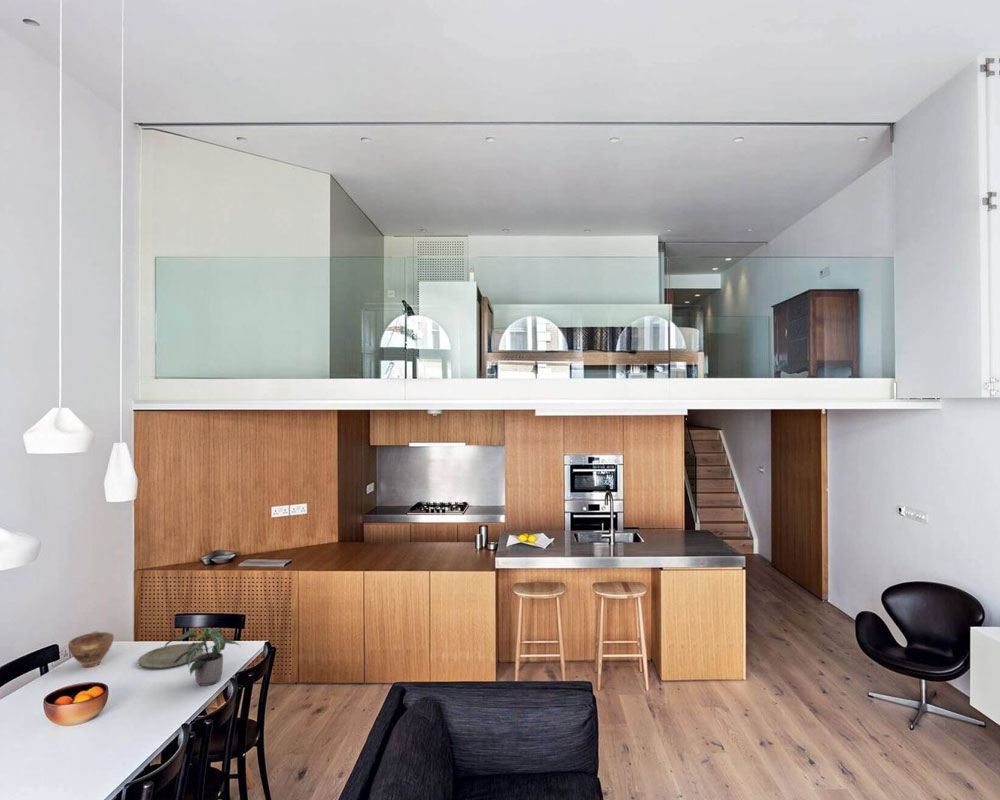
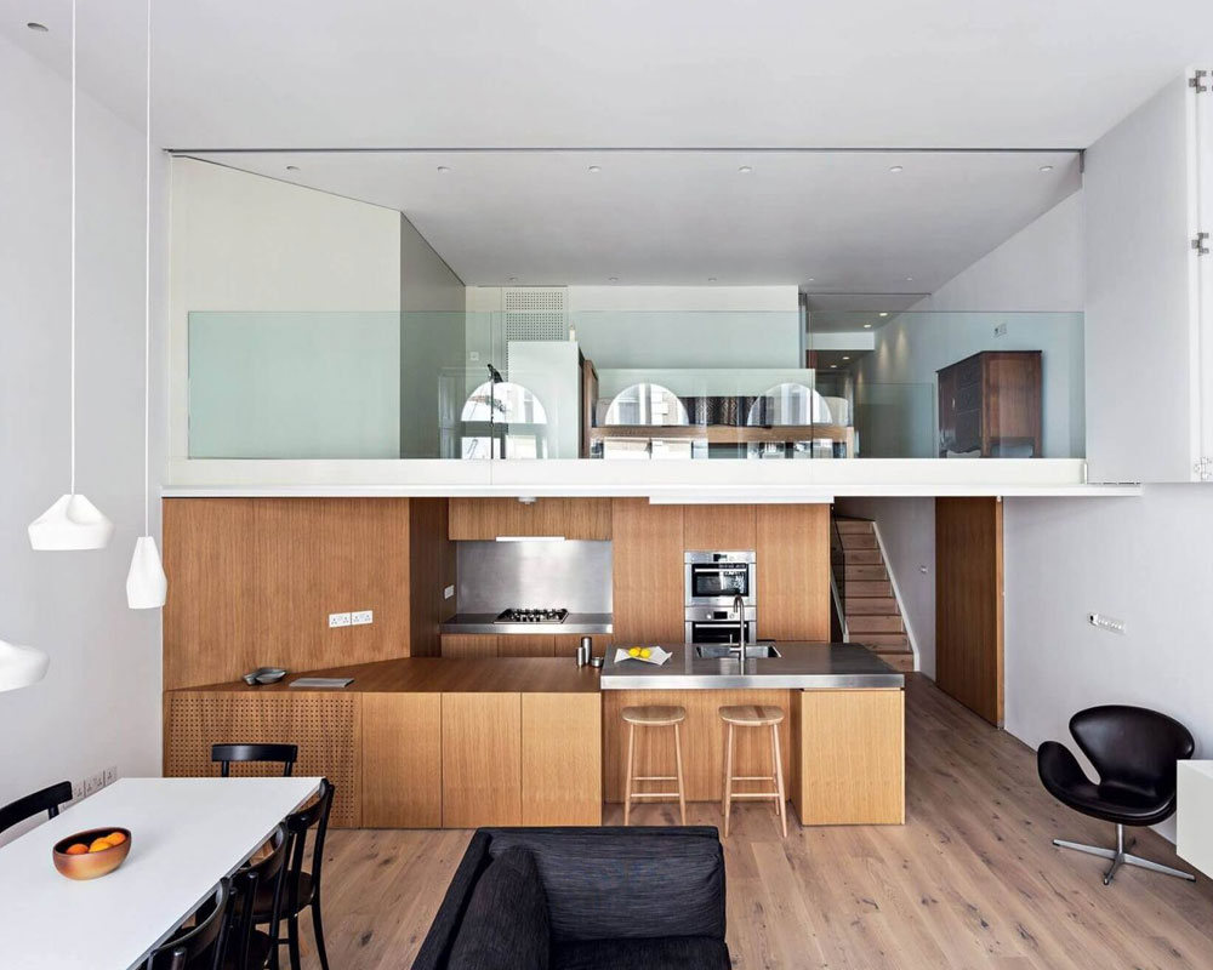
- potted plant (203, 656)
- plate (171, 656)
- bowl (91, 651)
